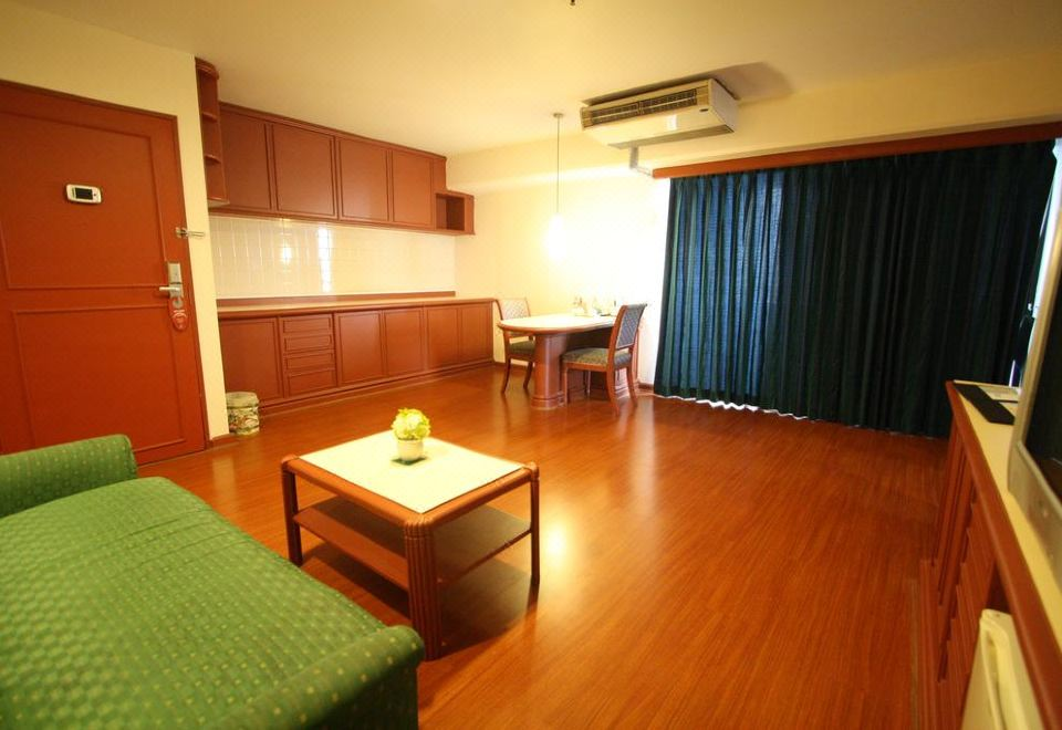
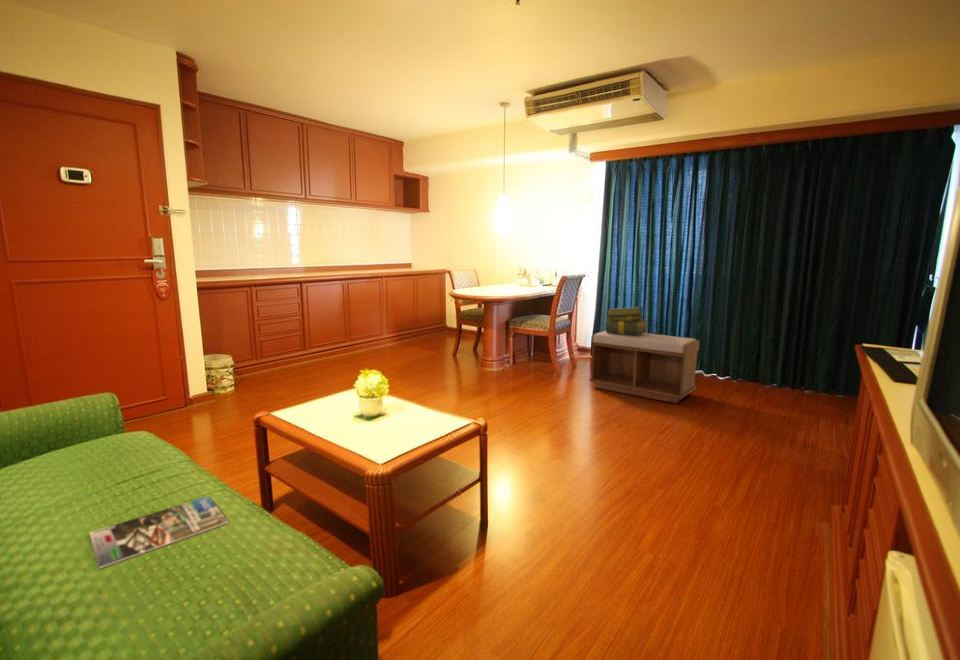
+ stack of books (625, 320)
+ bench (642, 363)
+ magazine (160, 527)
